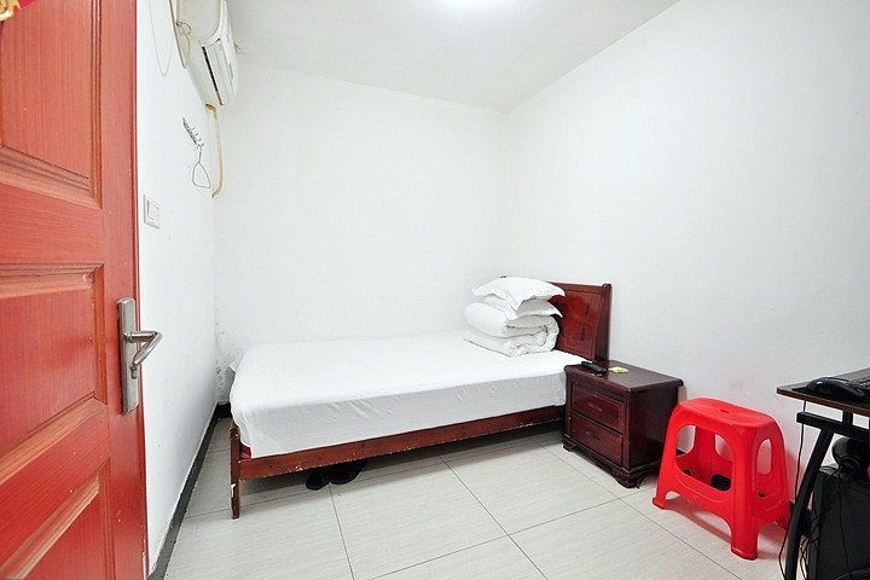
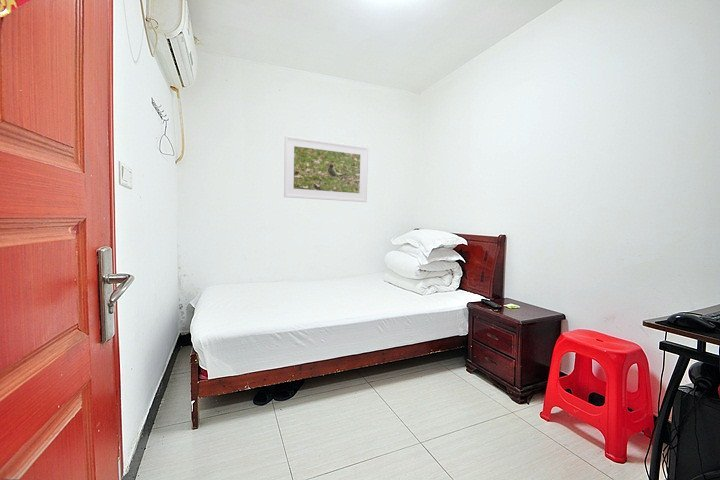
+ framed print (328, 170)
